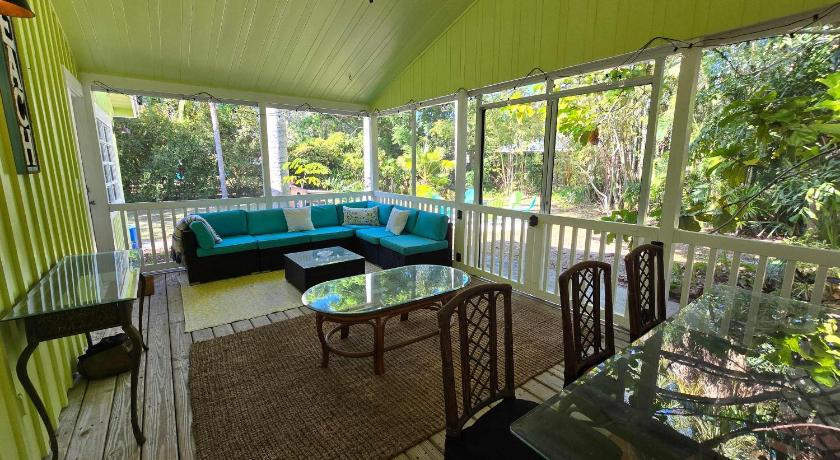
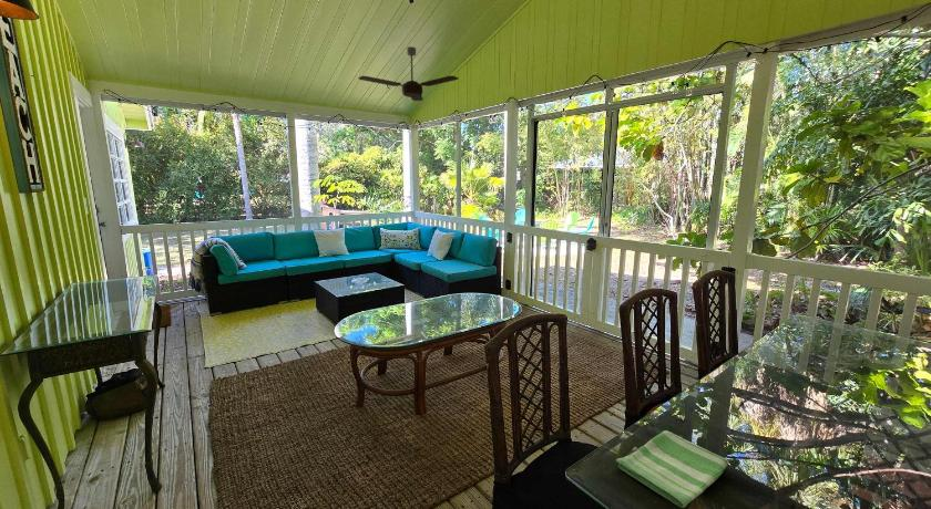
+ dish towel (672, 463)
+ ceiling fan (411, 74)
